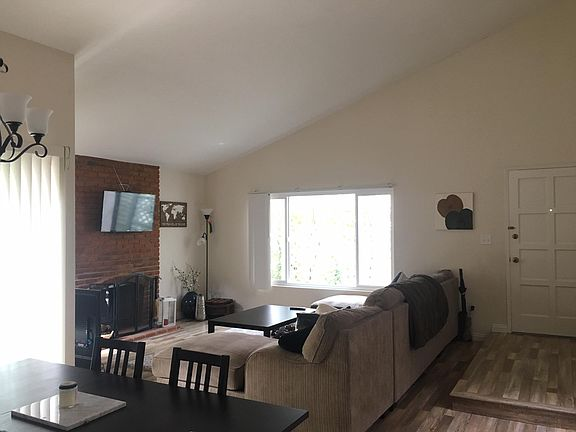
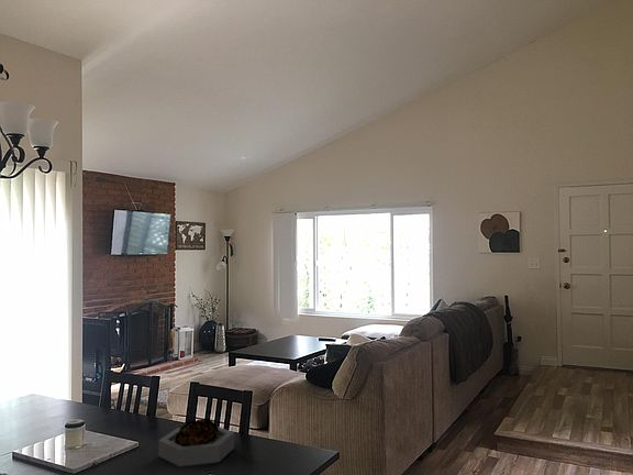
+ decorative bowl (197, 434)
